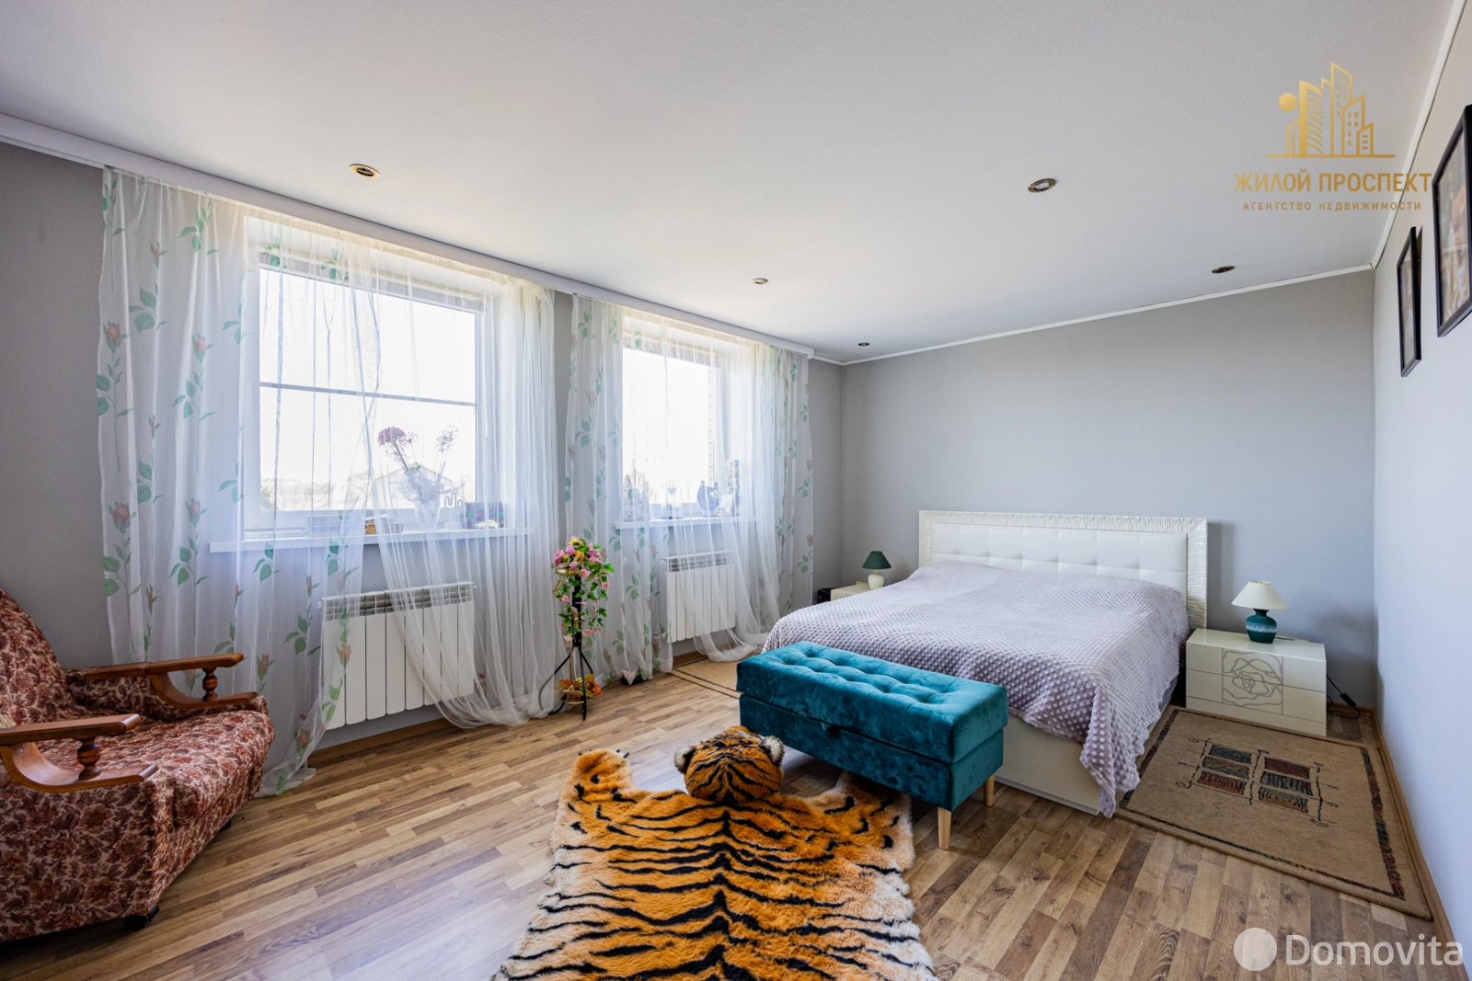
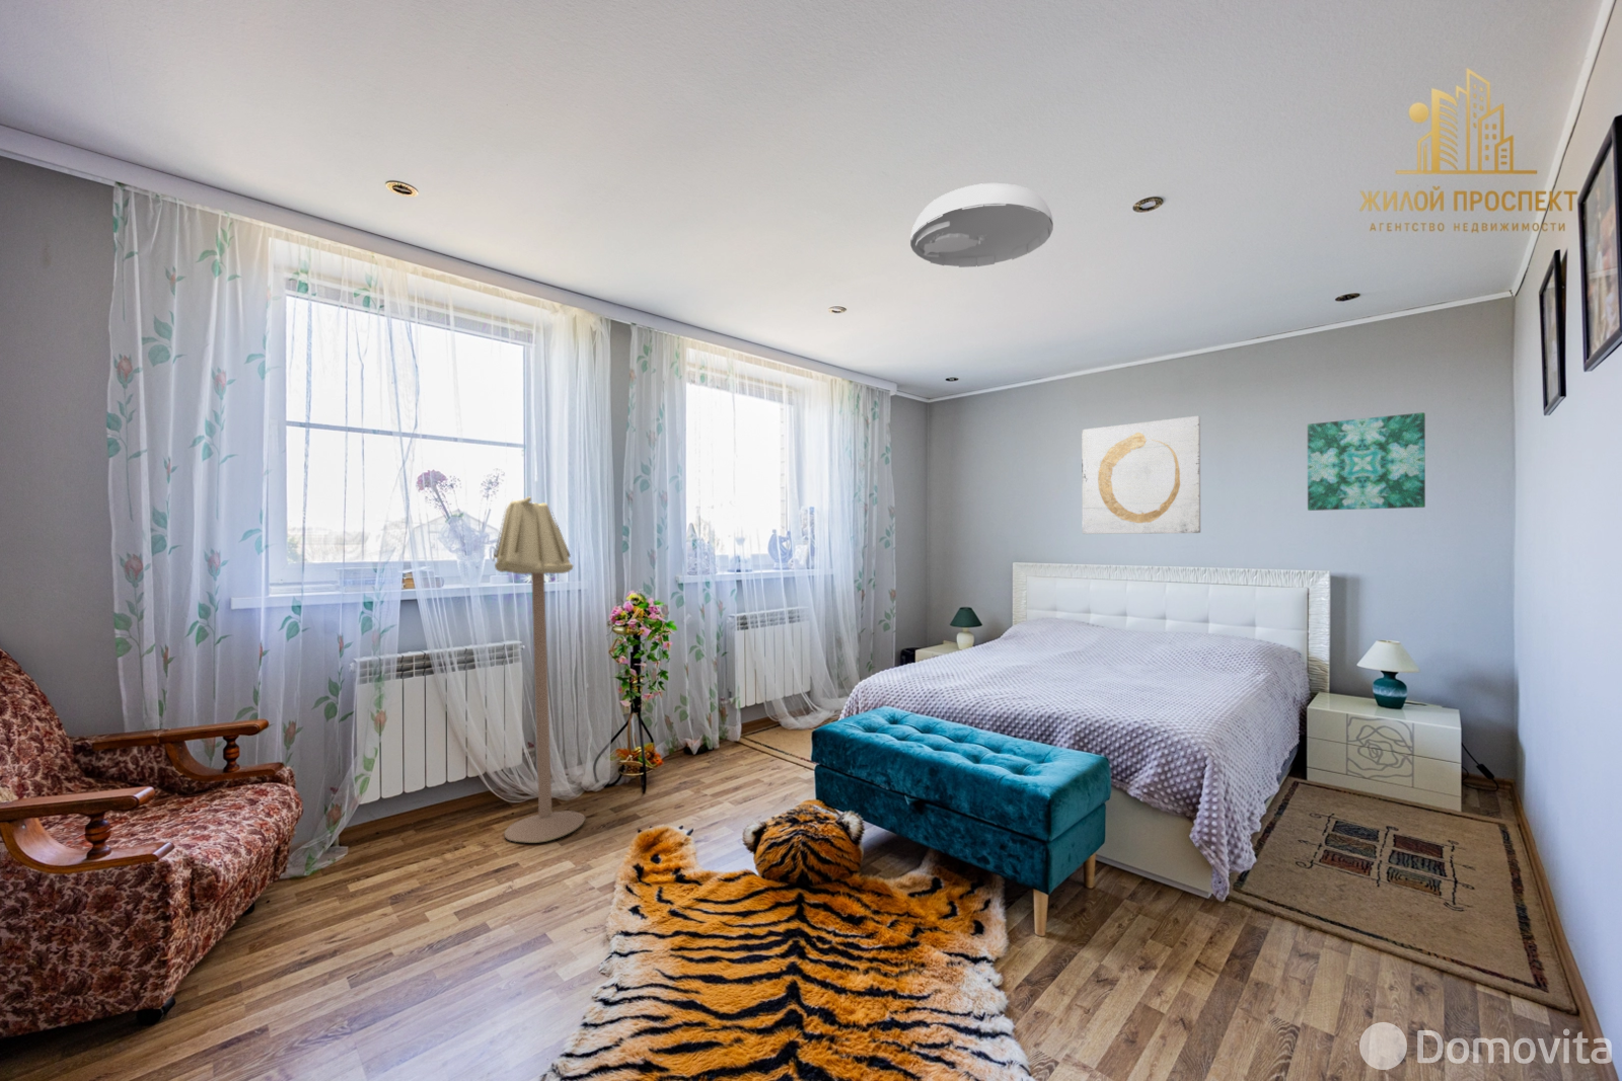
+ wall art (1137, 478)
+ floor lamp (536, 660)
+ wall art (1364, 464)
+ ceiling light (979, 223)
